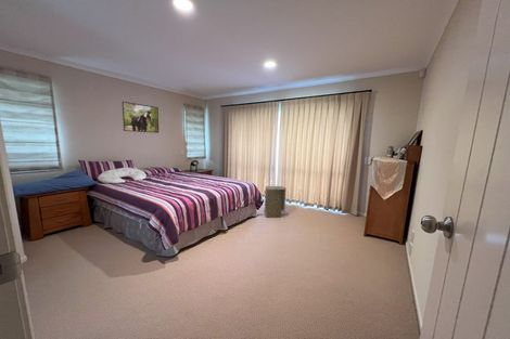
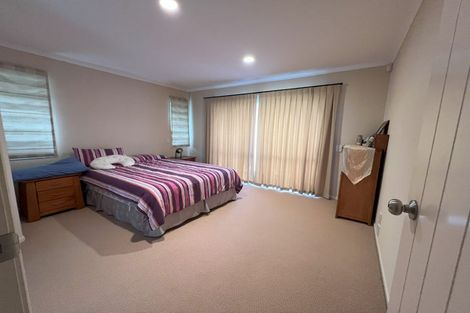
- air purifier (275, 201)
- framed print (141, 118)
